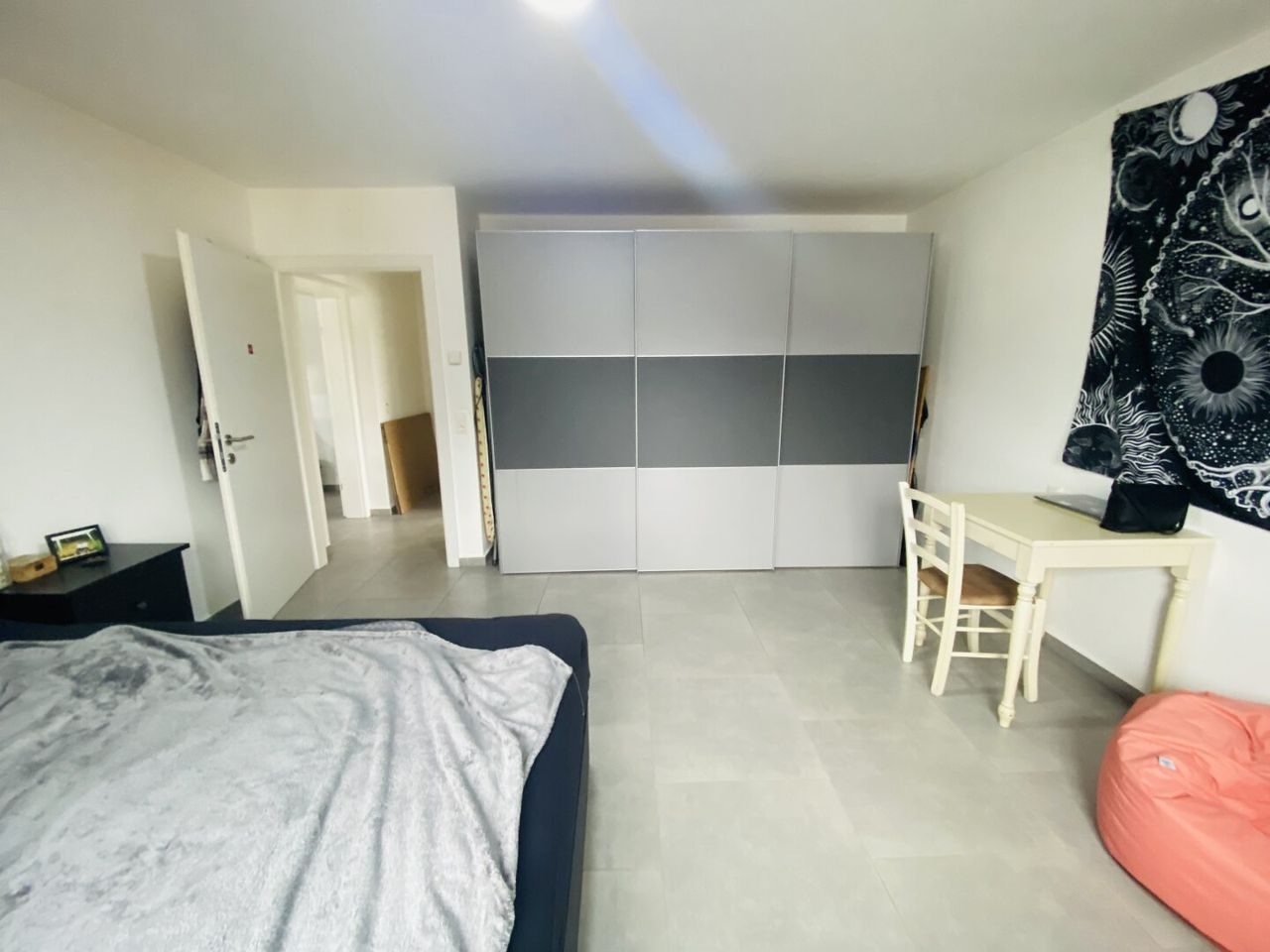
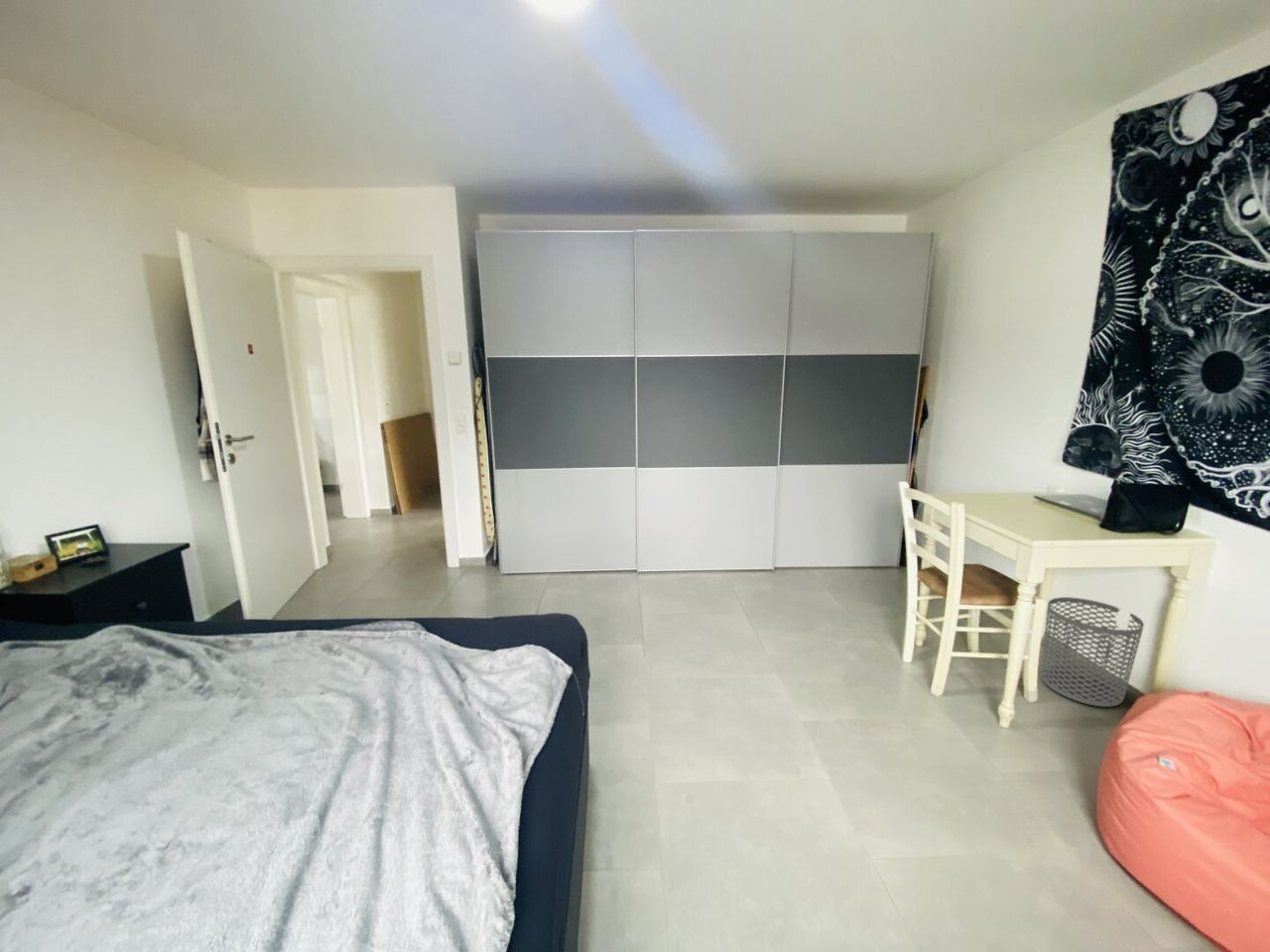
+ waste bin (1087, 650)
